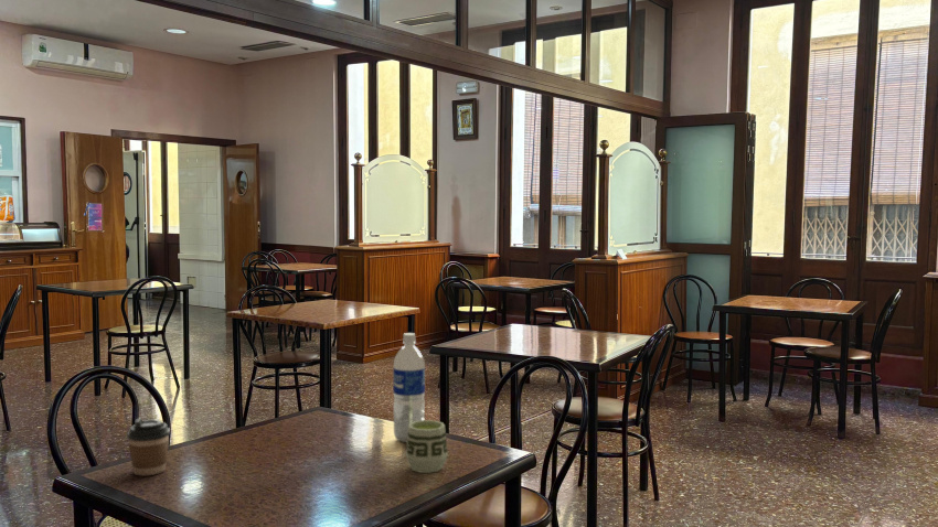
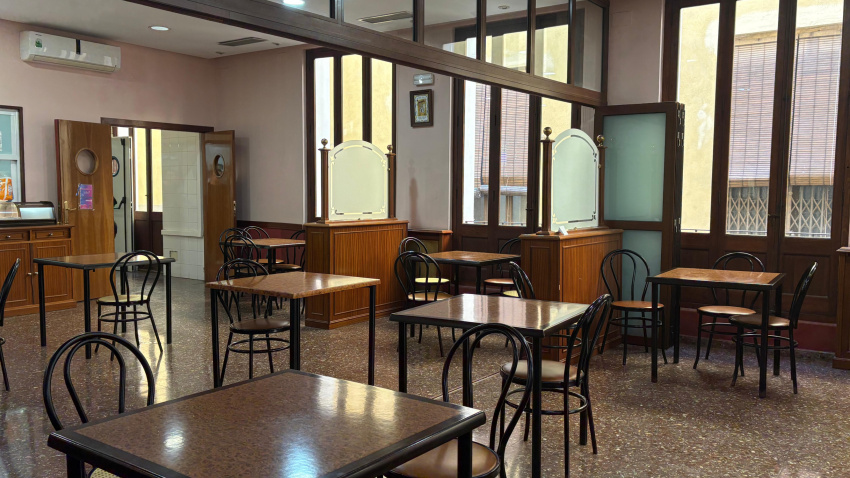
- coffee cup (149, 444)
- water bottle (408, 386)
- cup (426, 445)
